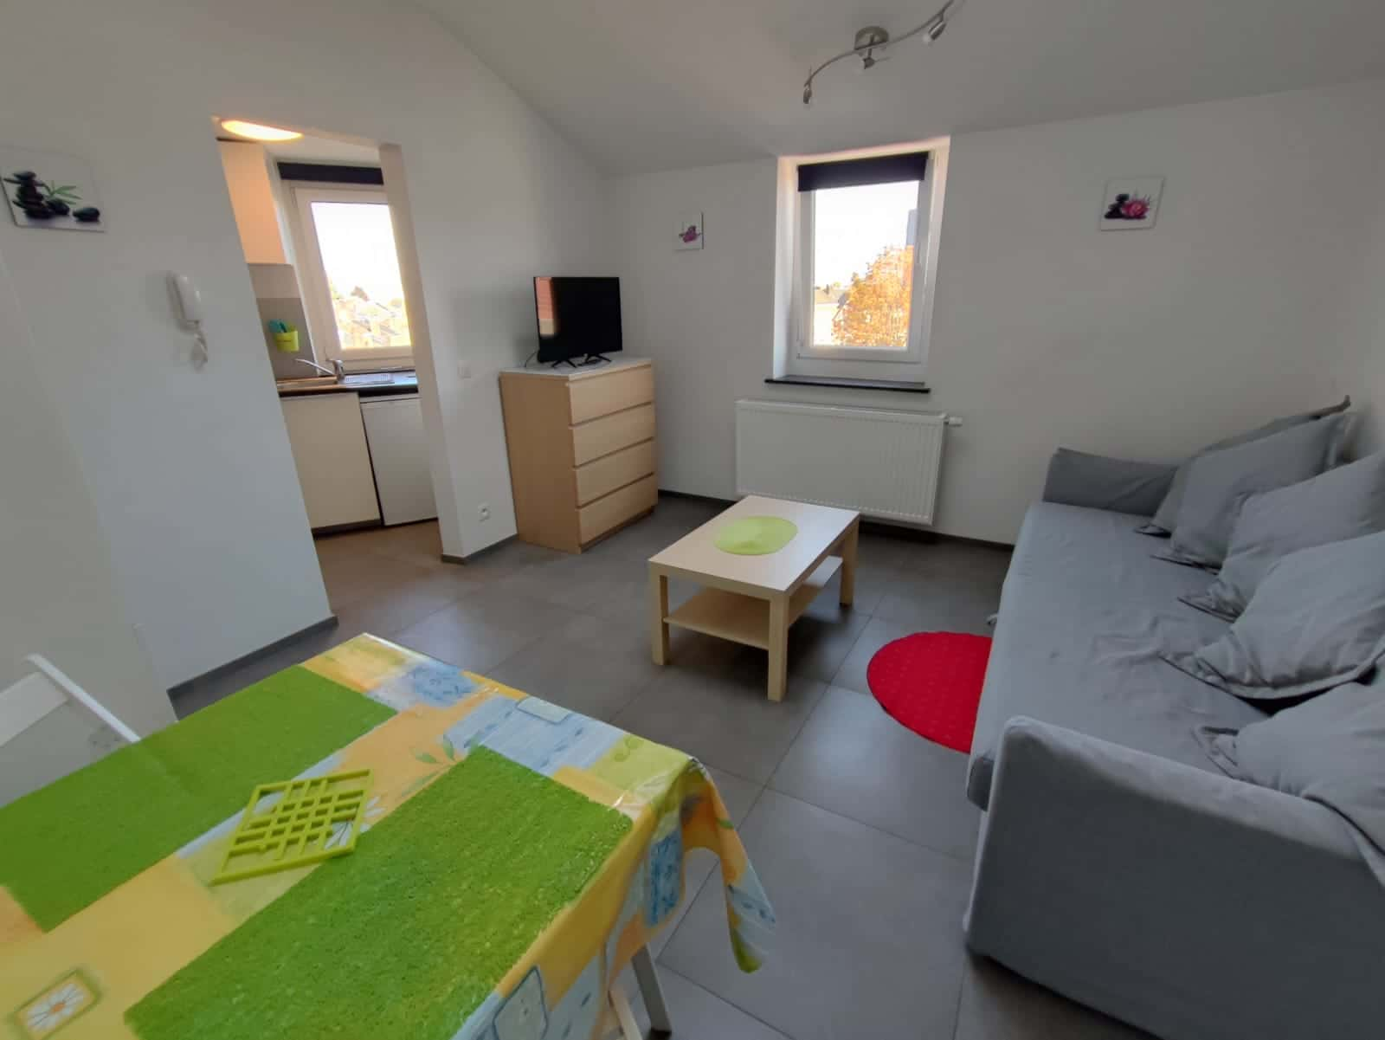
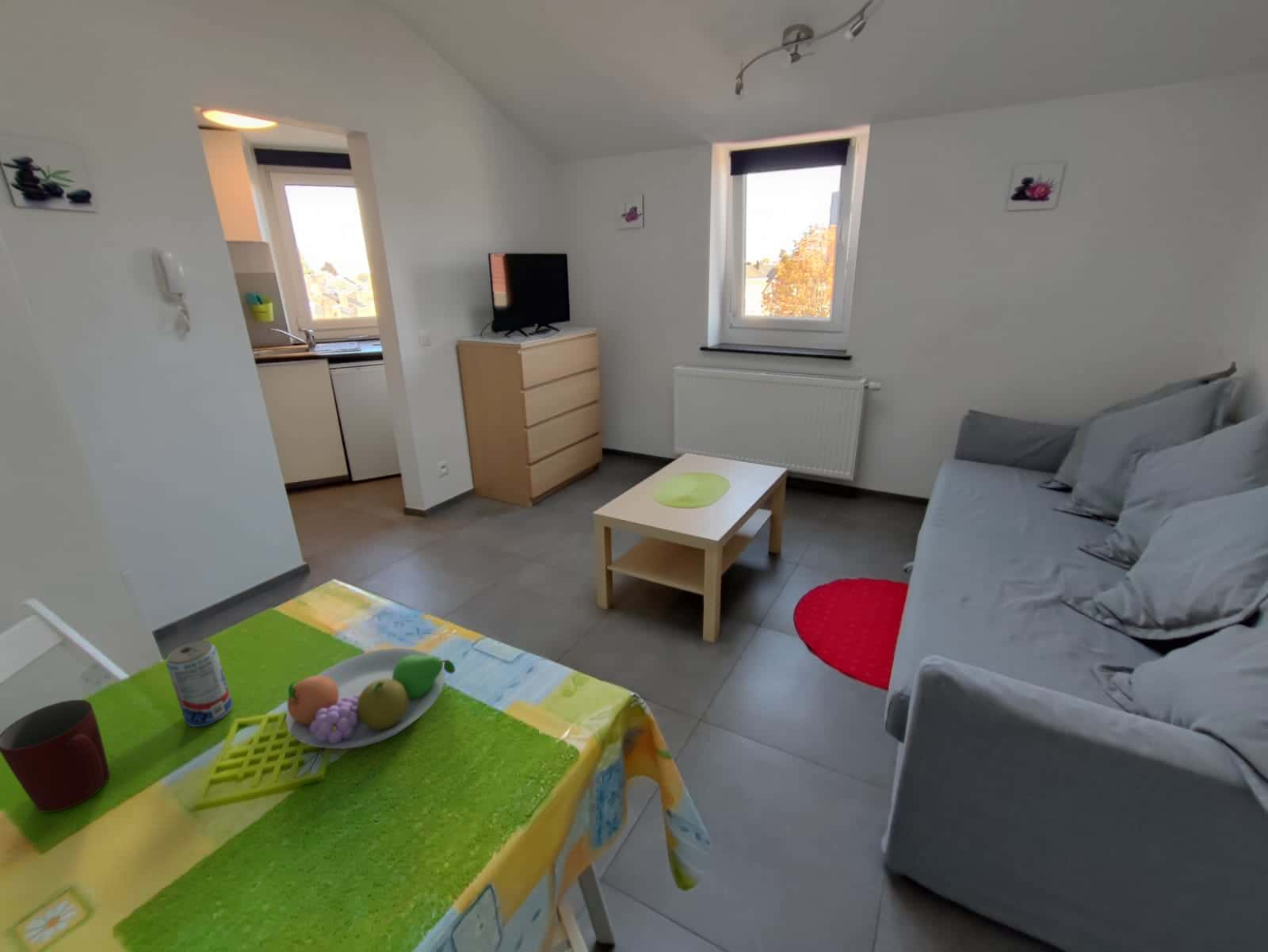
+ mug (68, 759)
+ beverage can (200, 682)
+ fruit bowl (372, 681)
